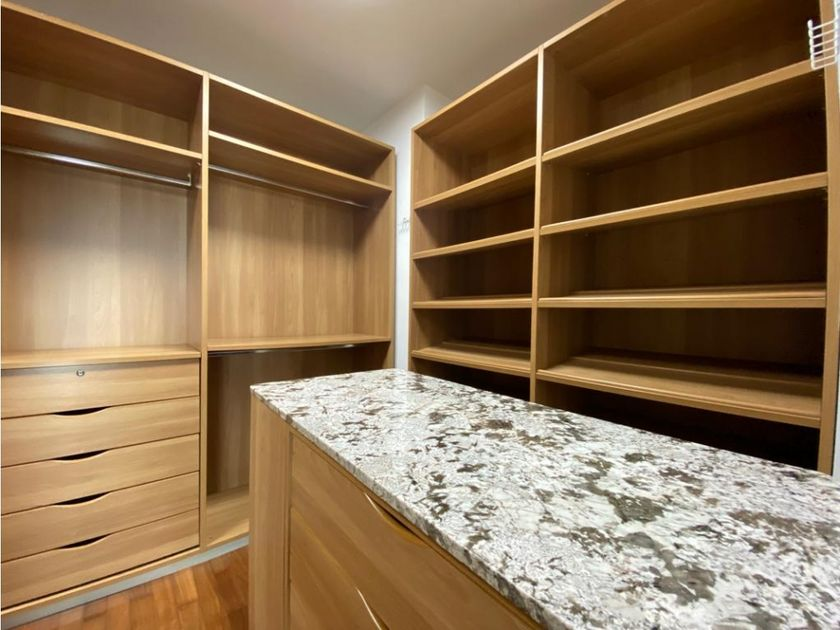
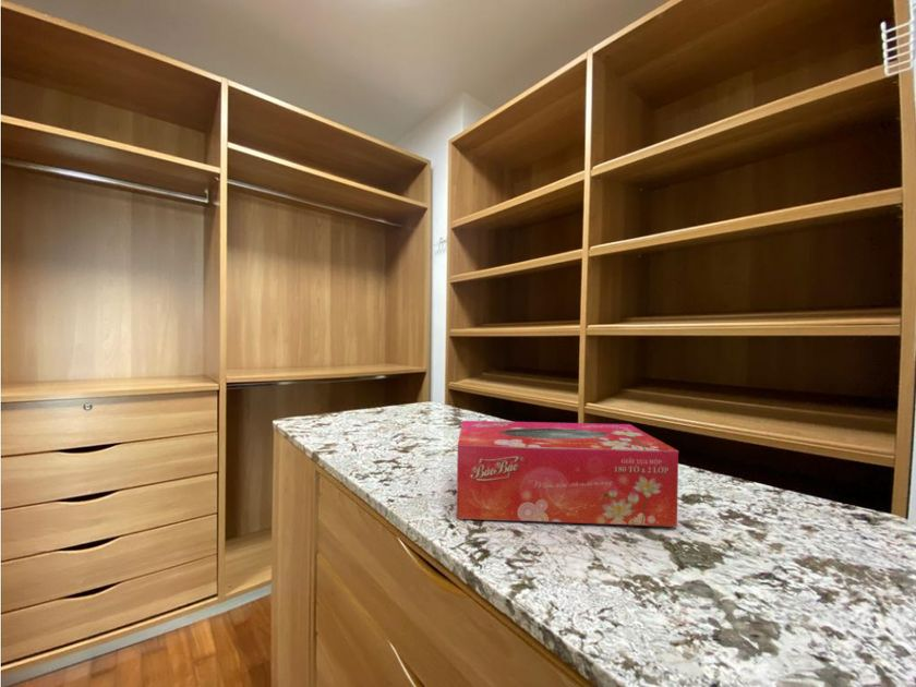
+ tissue box (553, 466)
